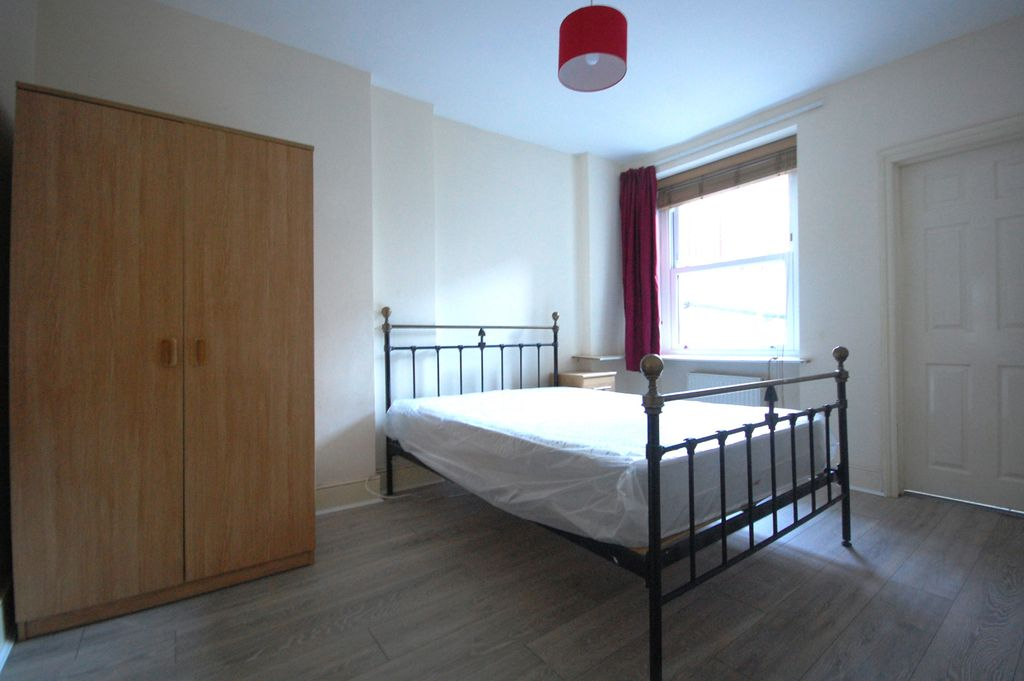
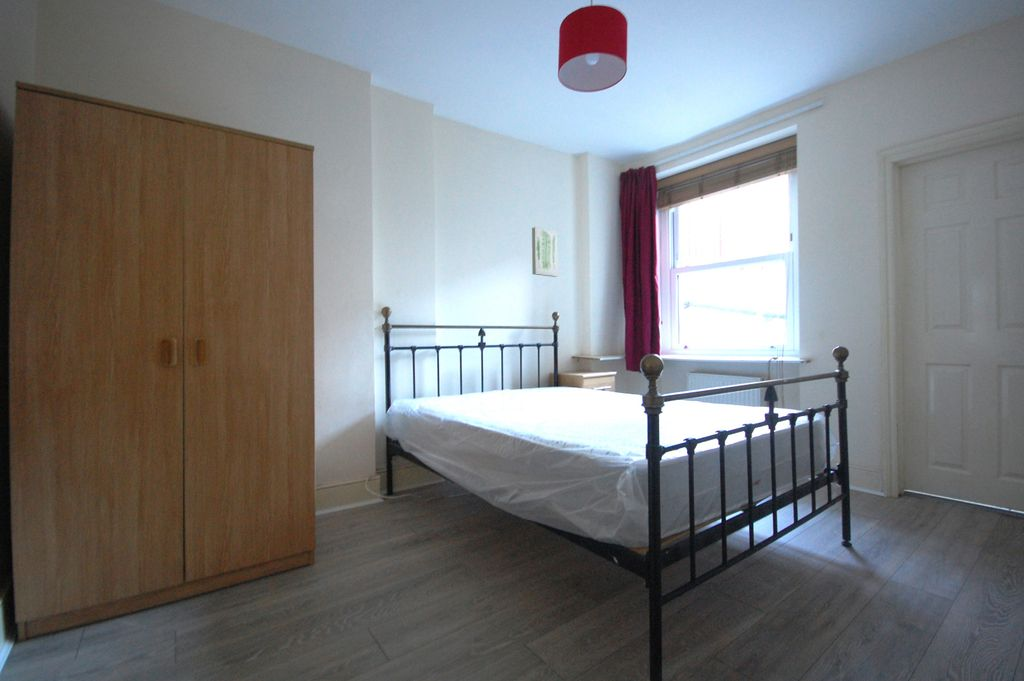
+ wall art (545, 252)
